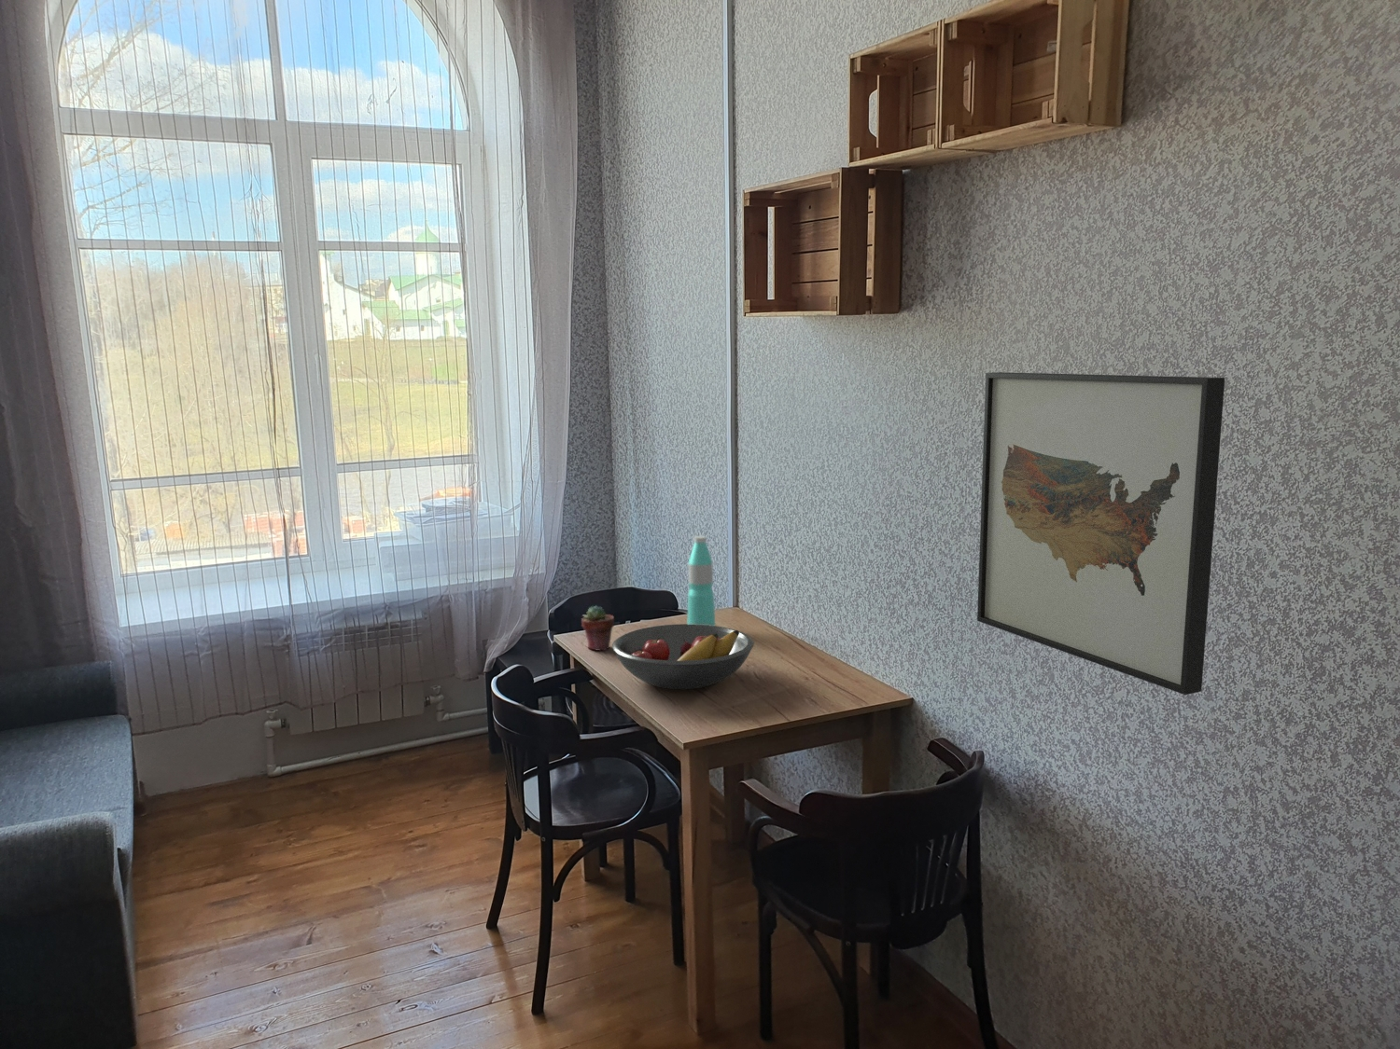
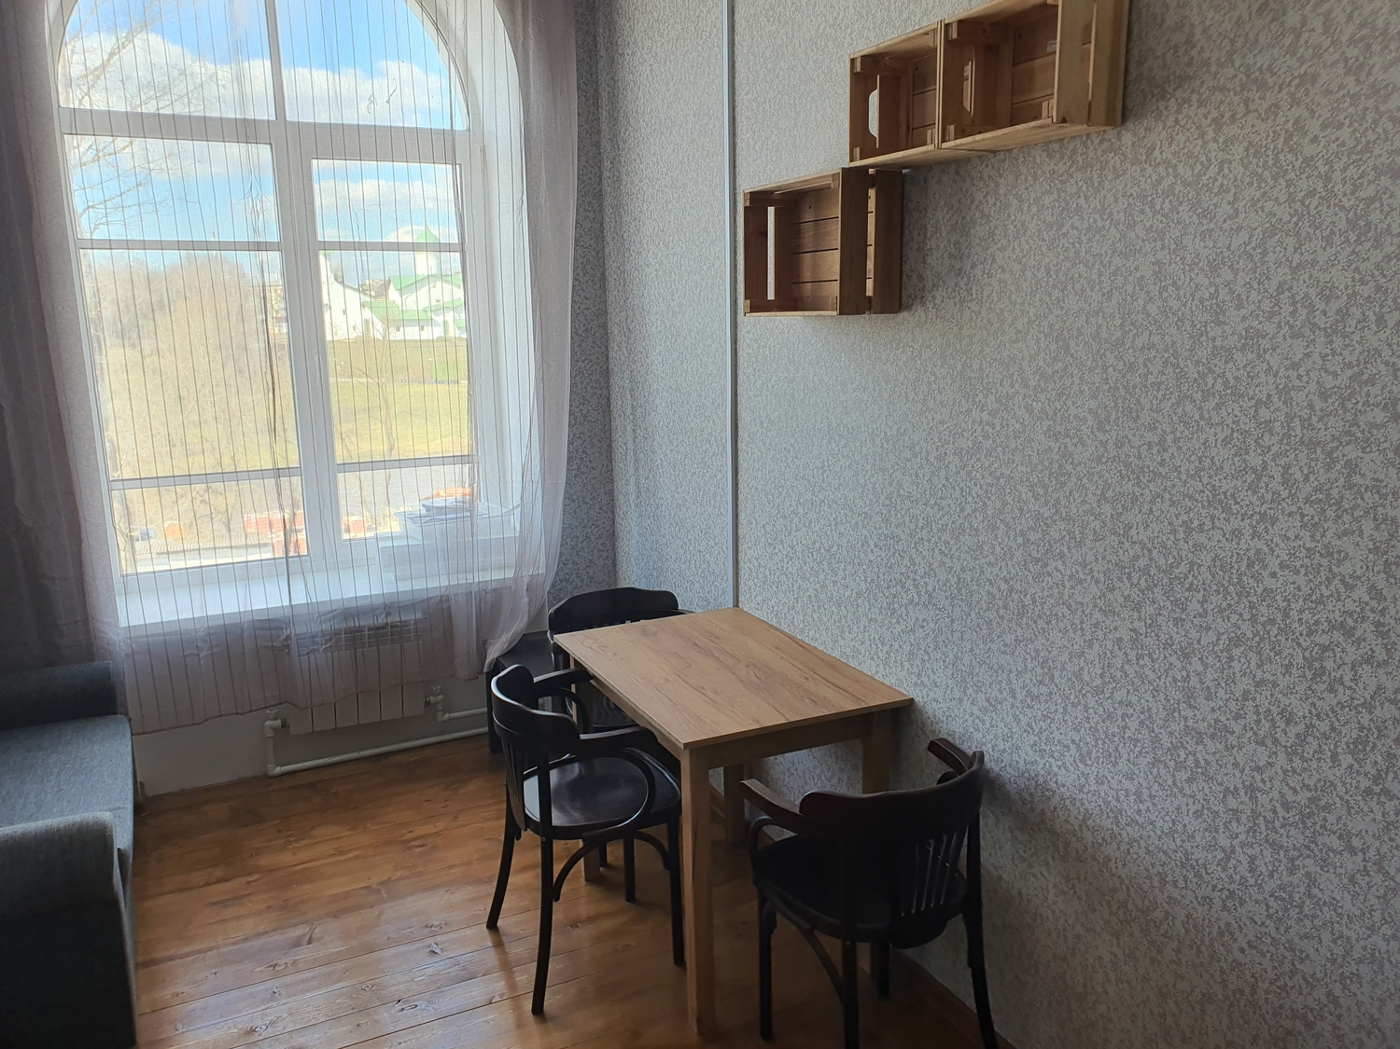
- water bottle (700, 585)
- potted succulent (597, 627)
- wall art (1083, 517)
- fruit bowl (683, 656)
